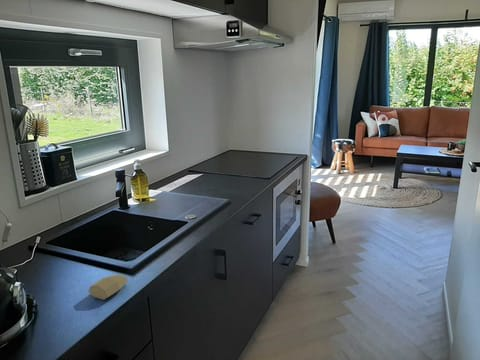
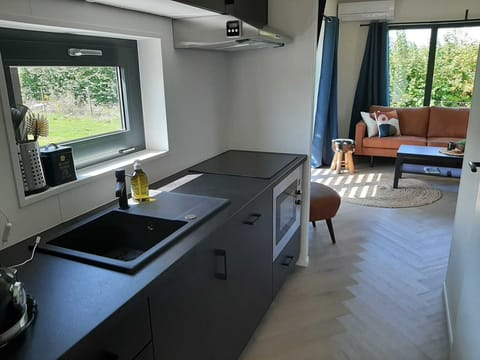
- soap bar (110, 283)
